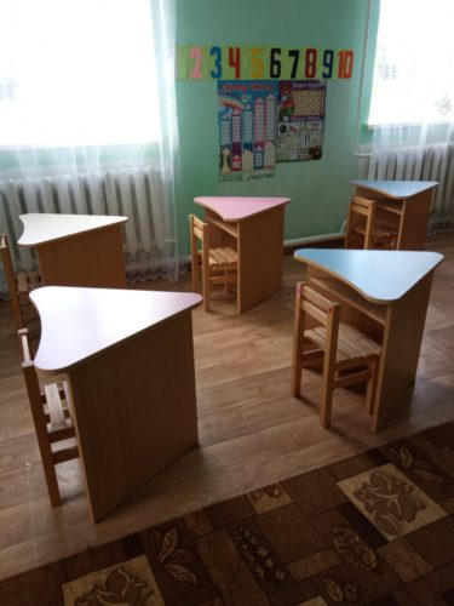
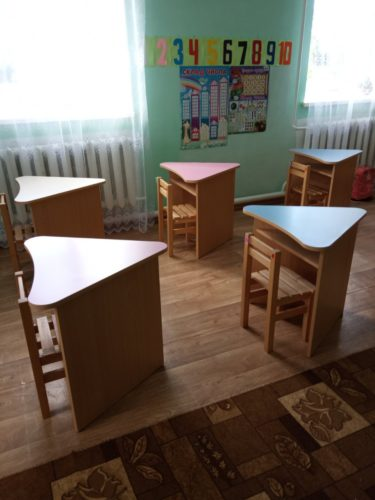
+ backpack (359, 180)
